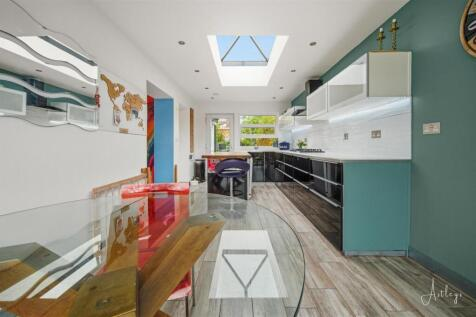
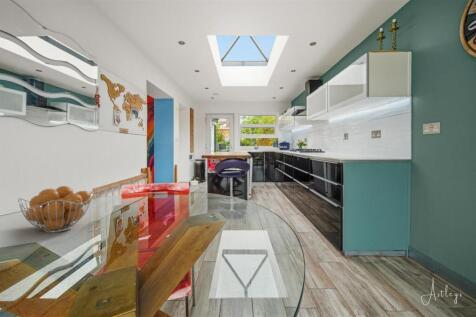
+ fruit basket (58, 208)
